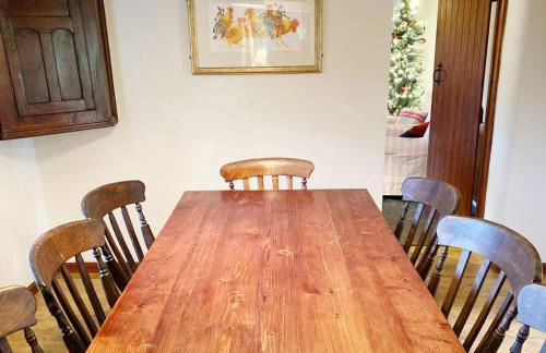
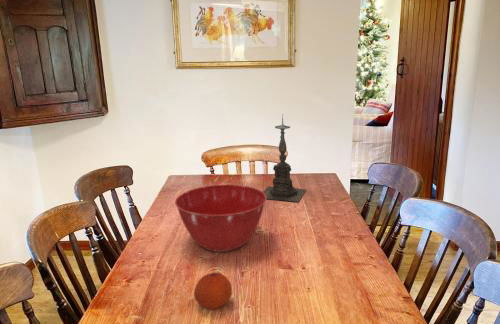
+ fruit (212, 289)
+ mixing bowl (222, 219)
+ candle holder (282, 155)
